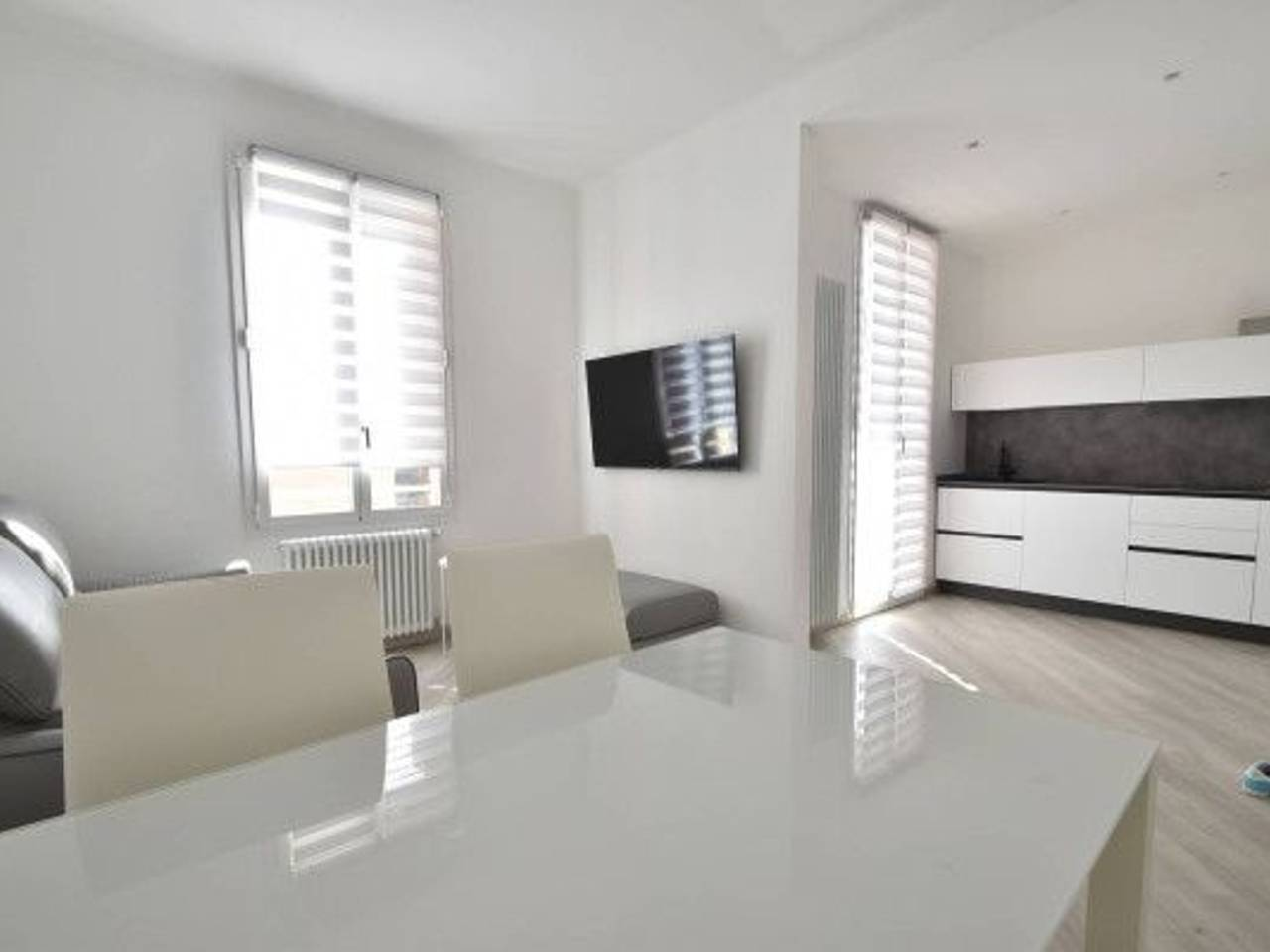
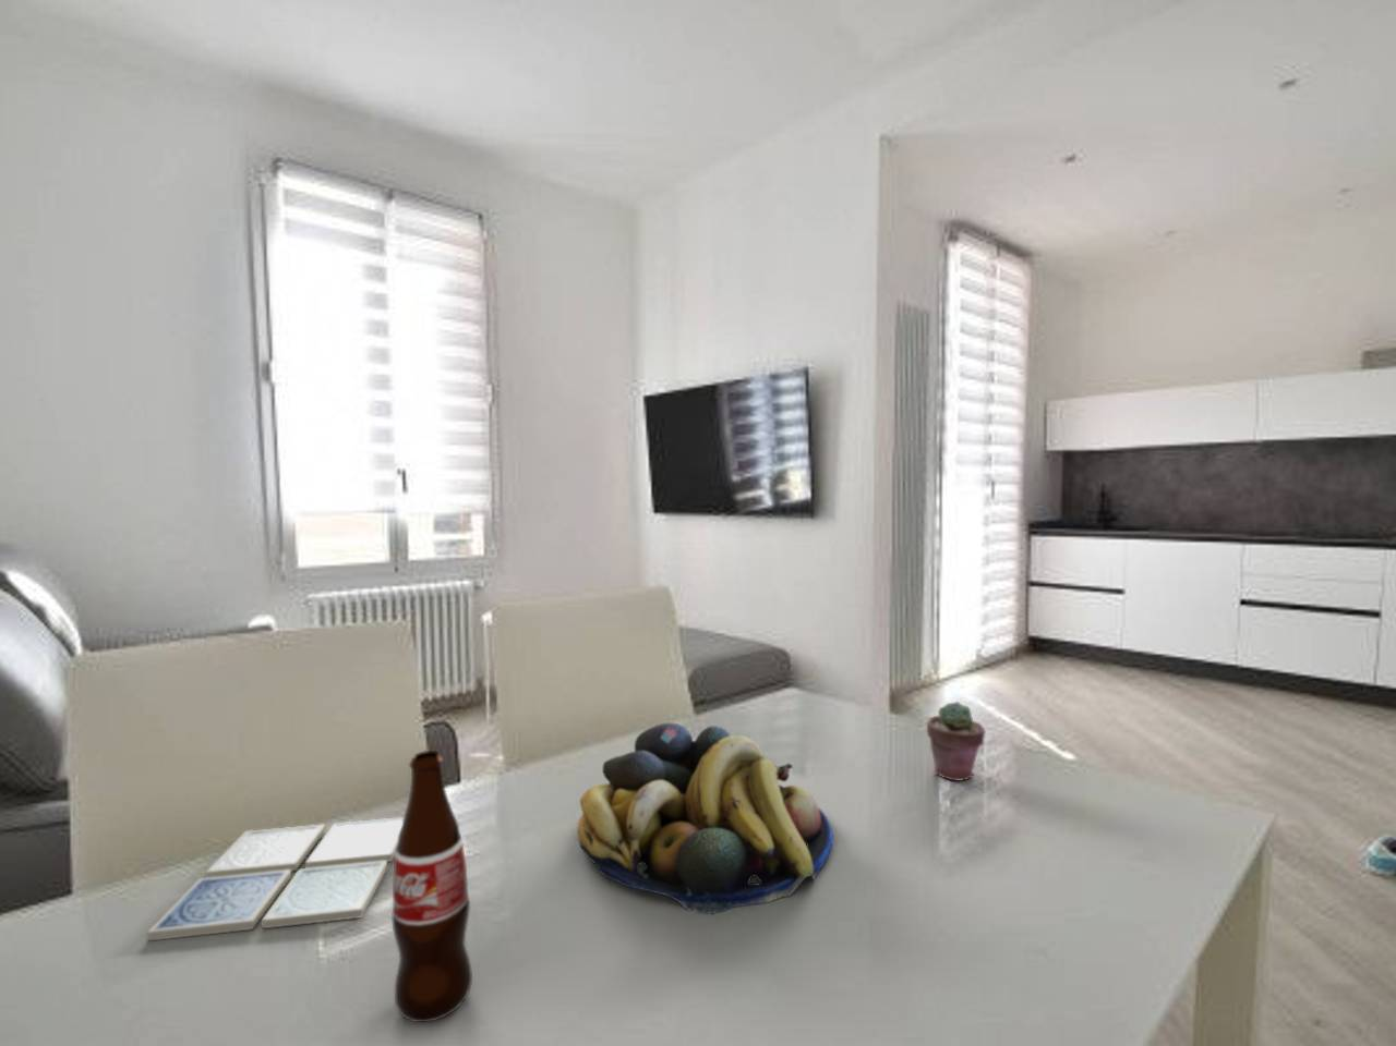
+ bottle (430, 878)
+ fruit bowl (707, 786)
+ drink coaster (298, 870)
+ potted succulent (954, 737)
